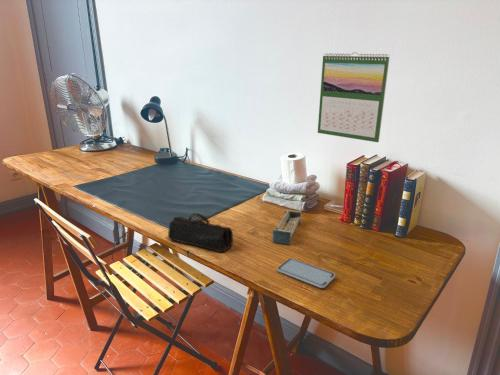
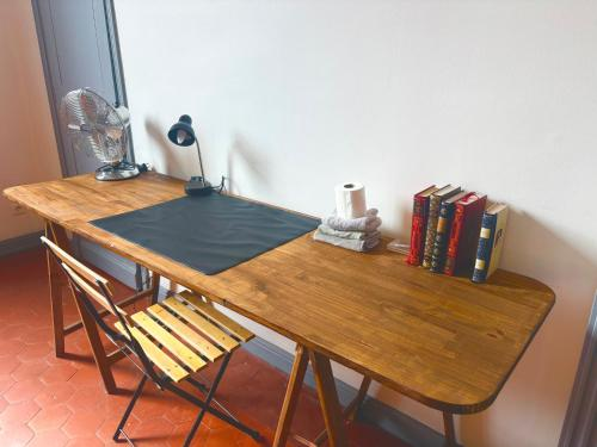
- pencil case (199, 227)
- calendar (350, 96)
- smartphone (305, 272)
- shelf (287, 225)
